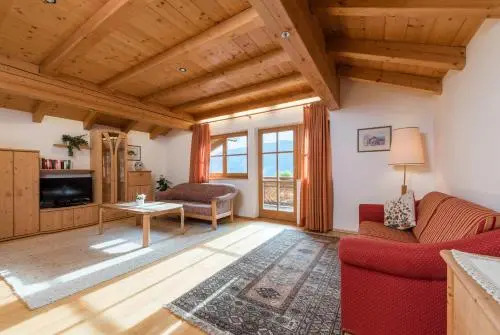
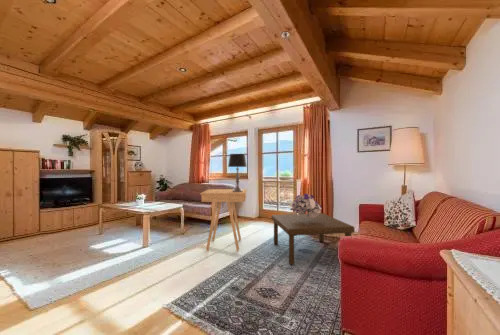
+ table lamp (237, 172)
+ coffee table (308, 234)
+ side table (230, 217)
+ bouquet (306, 207)
